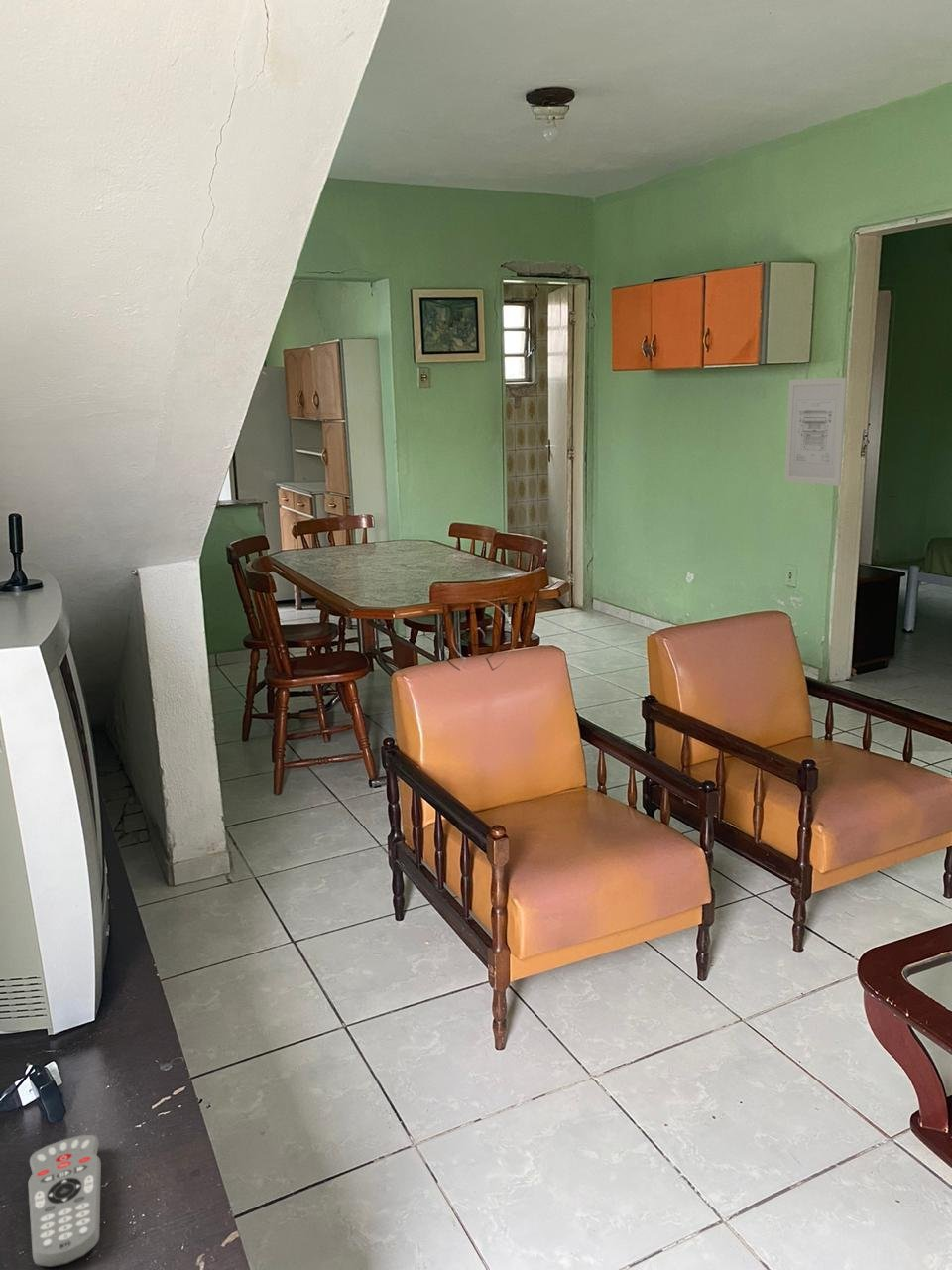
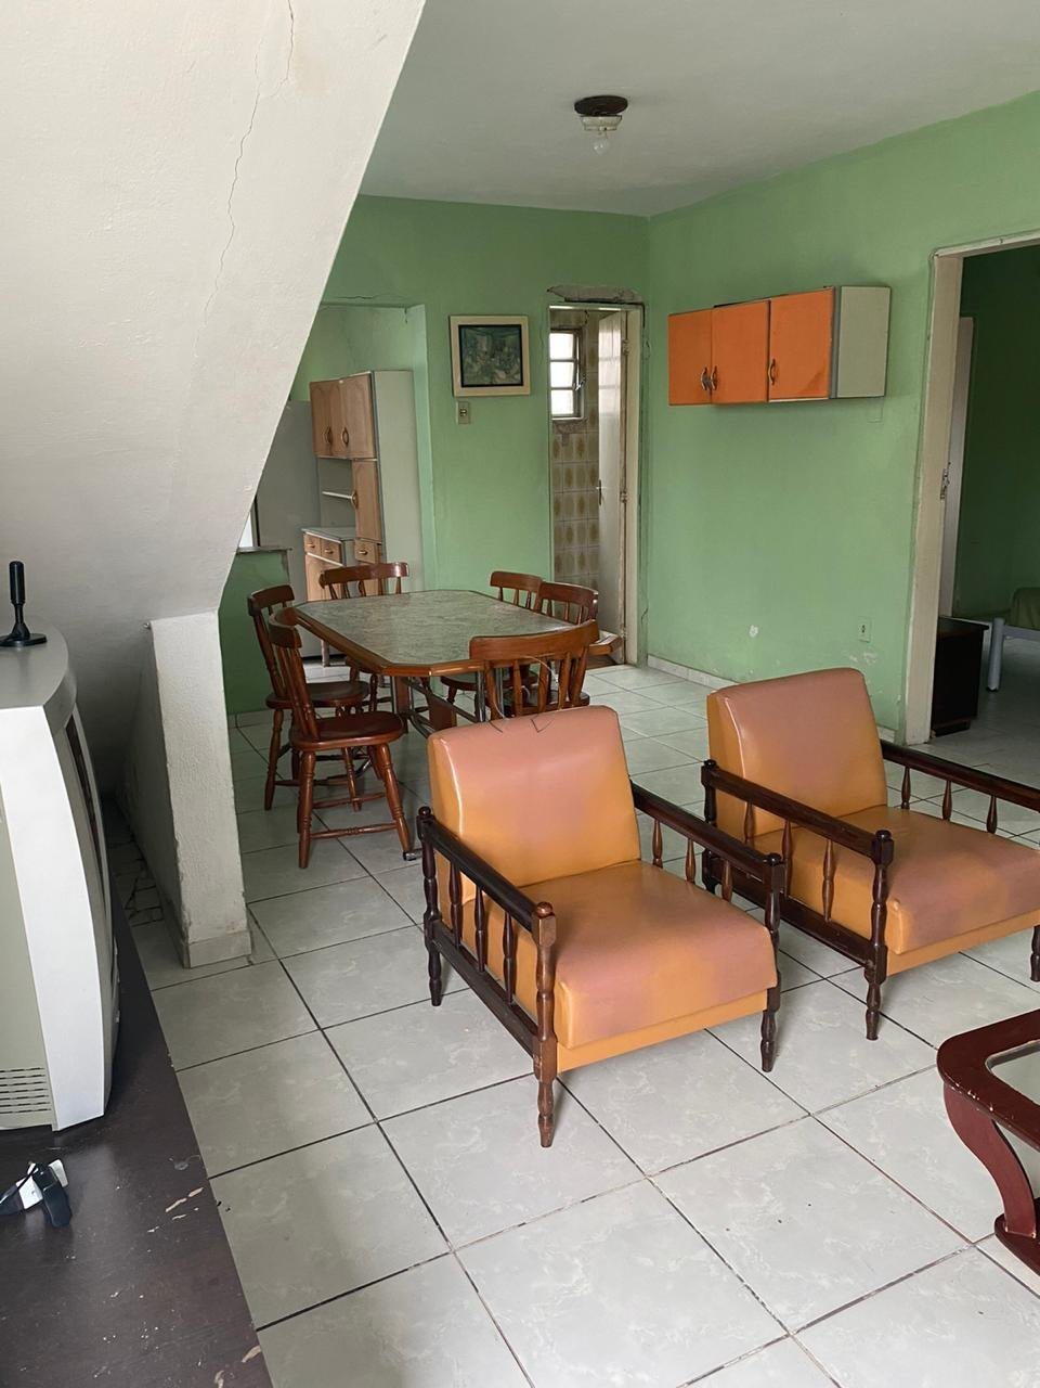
- remote control (65, 1199)
- wall art (814, 432)
